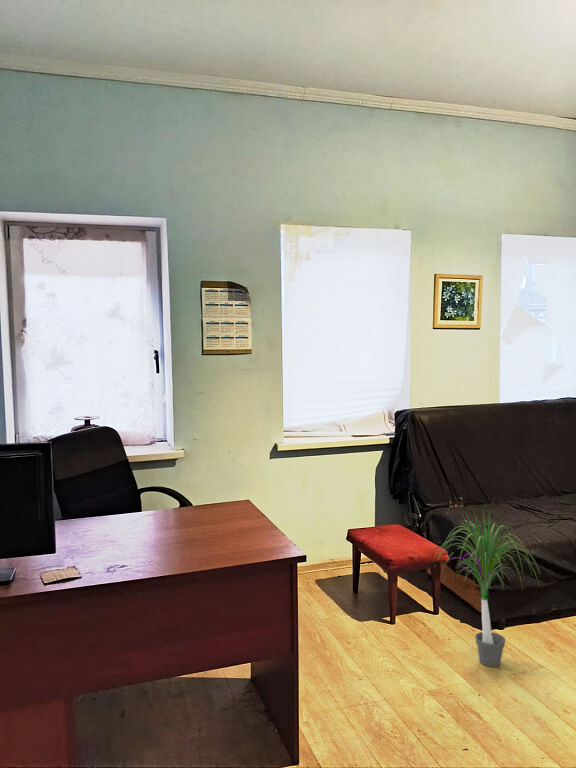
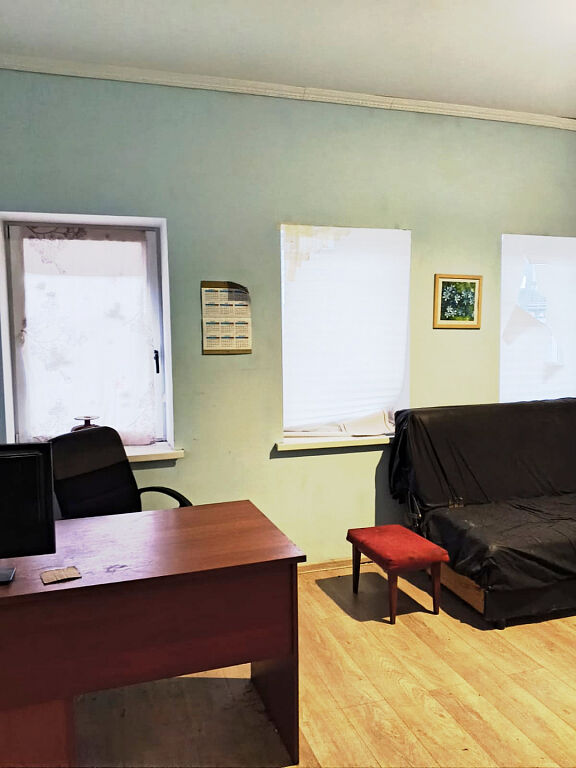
- potted plant (485, 583)
